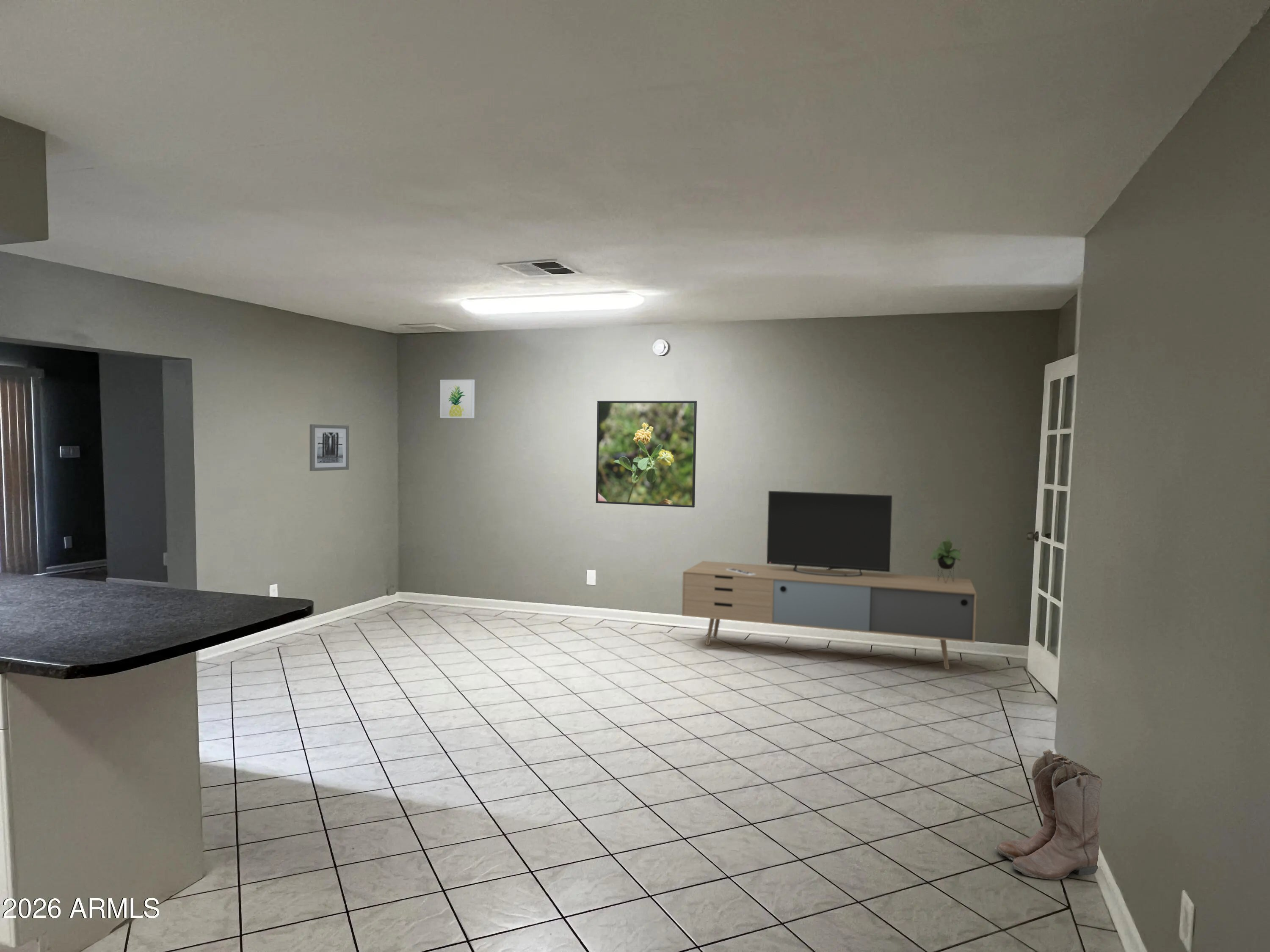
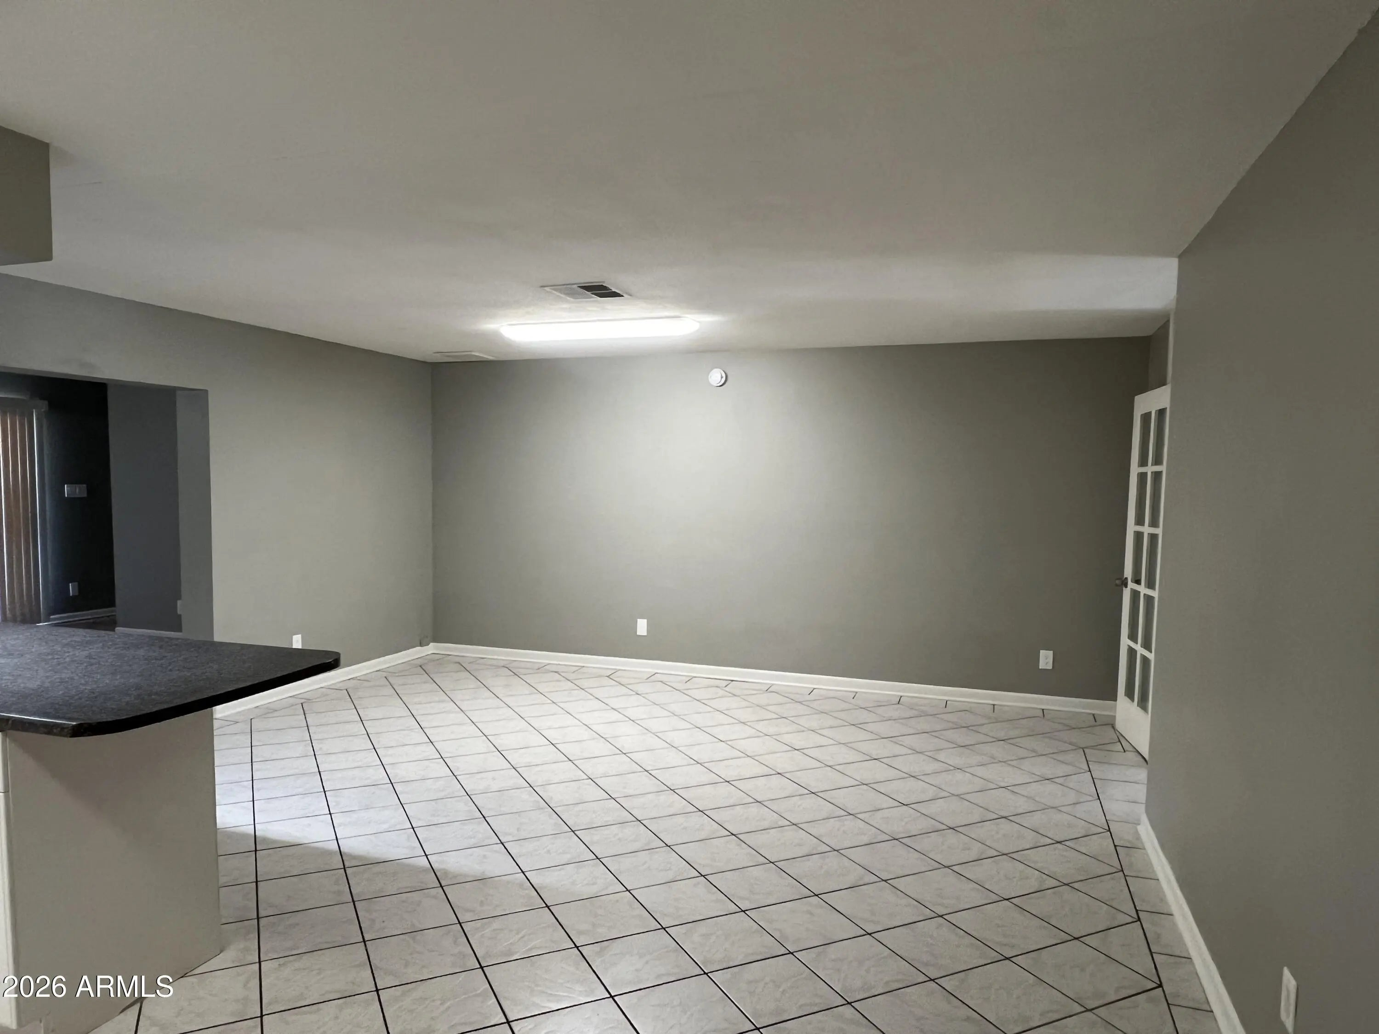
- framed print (645, 453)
- wall art (330, 448)
- media console (826, 572)
- boots (1049, 811)
- wall art (457, 399)
